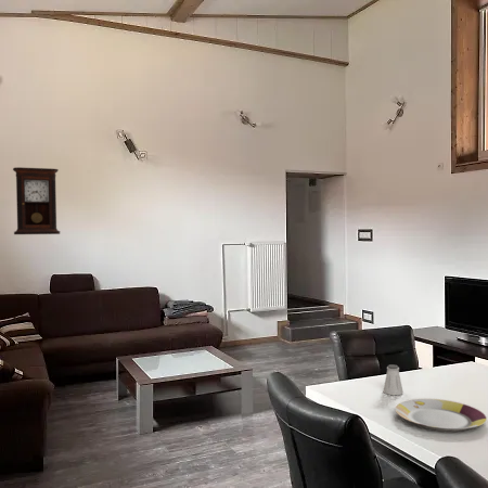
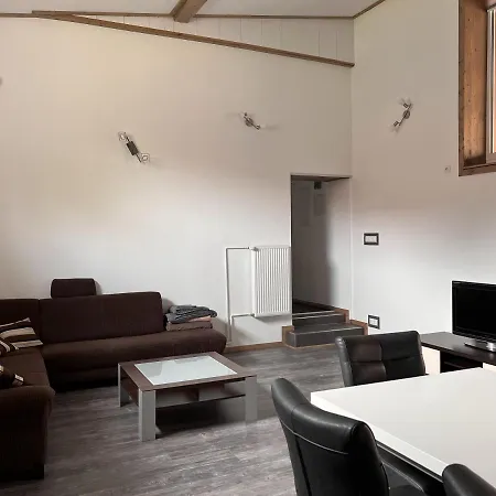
- pendulum clock (36, 201)
- plate (439, 415)
- saltshaker (393, 378)
